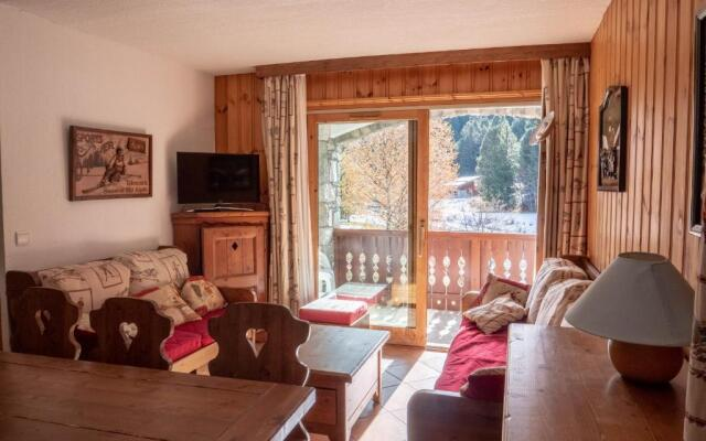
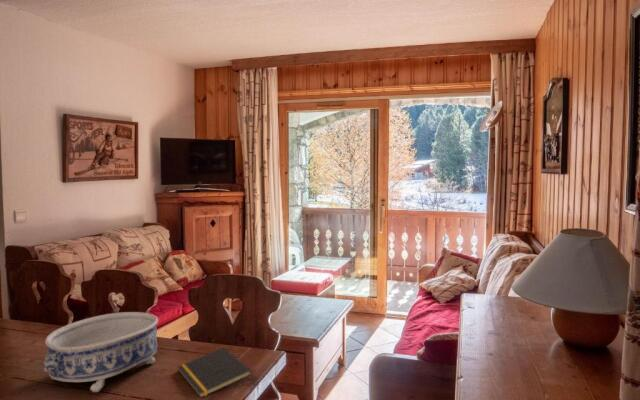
+ decorative bowl (106, 348)
+ notepad (213, 370)
